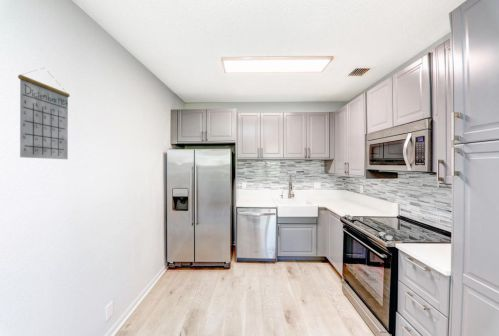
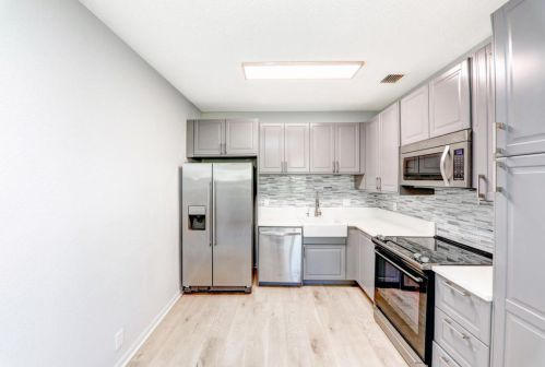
- calendar (46, 113)
